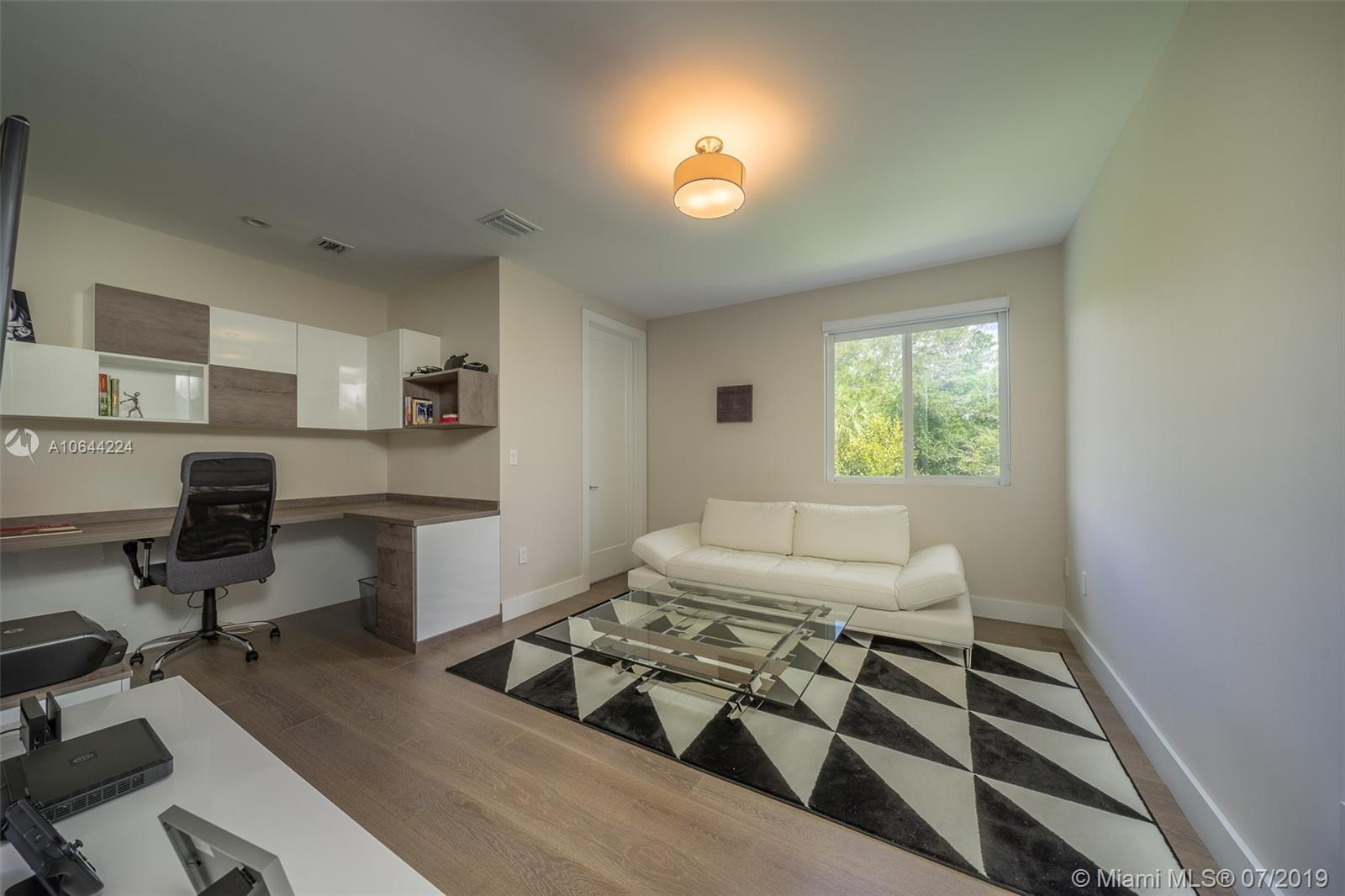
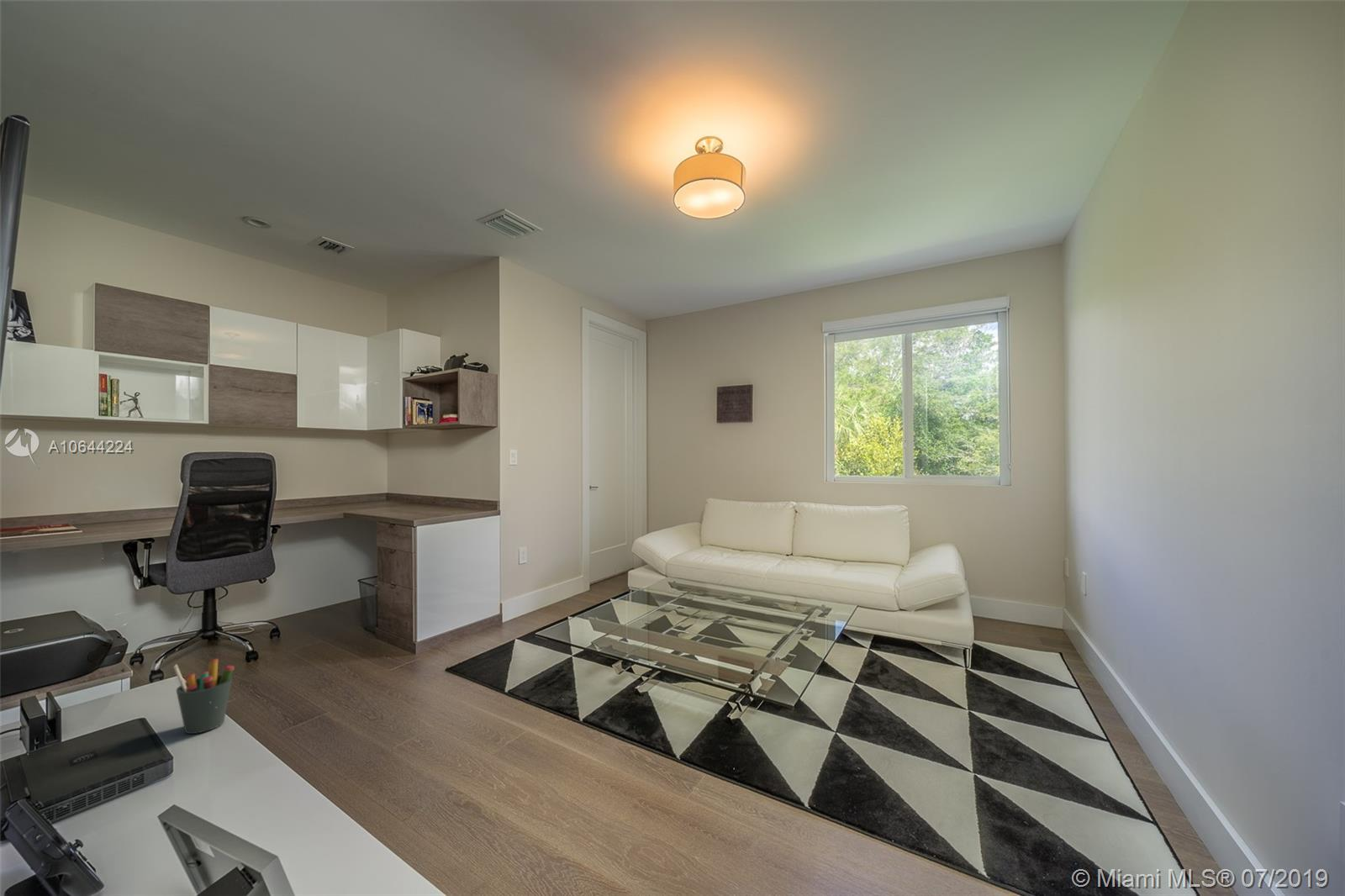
+ pen holder (205, 693)
